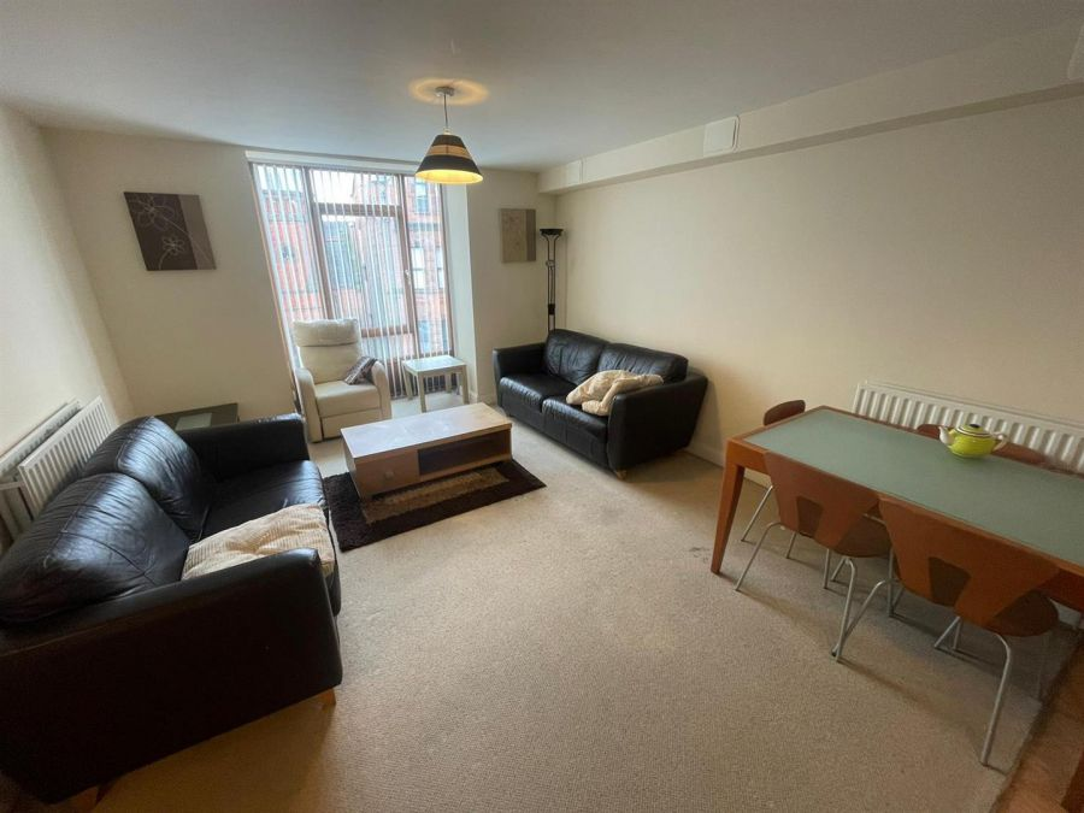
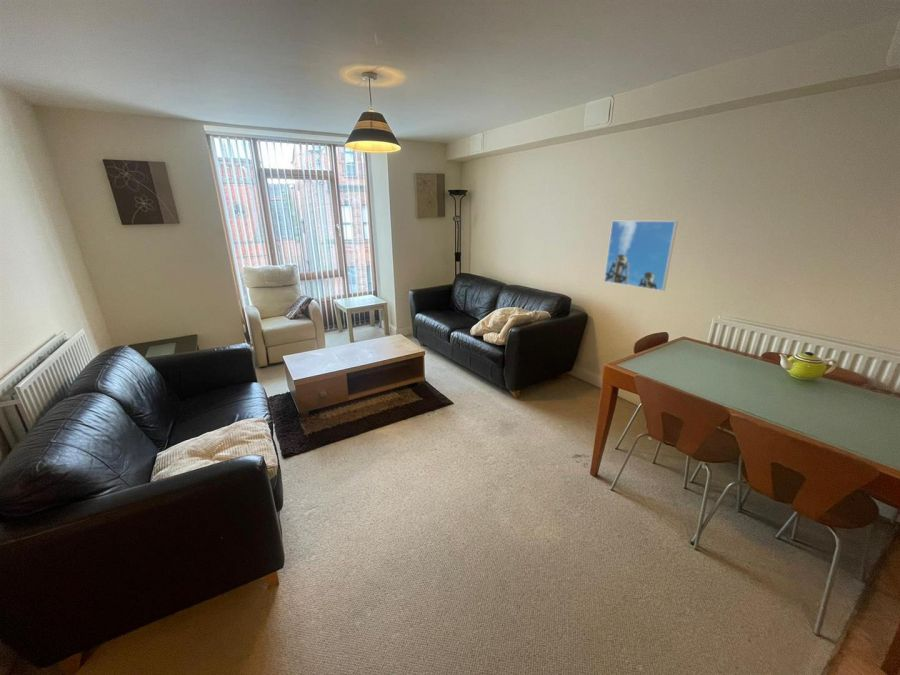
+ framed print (637, 254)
